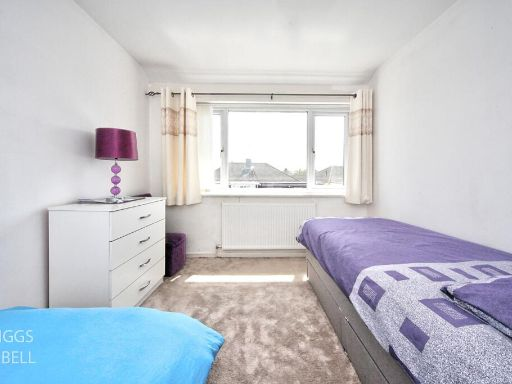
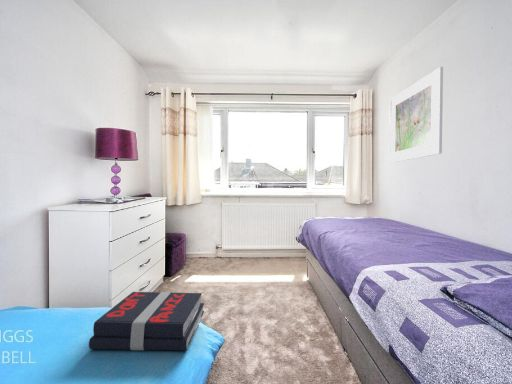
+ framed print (411, 122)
+ book (154, 317)
